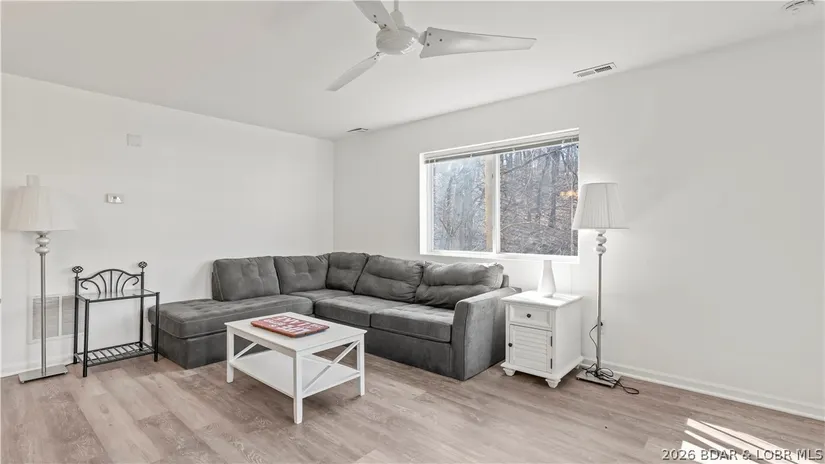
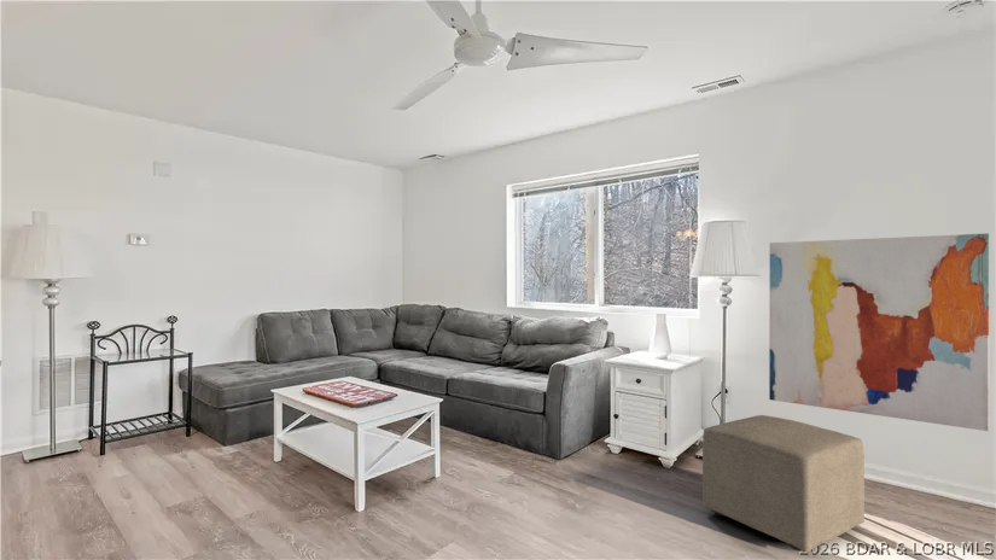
+ ottoman (780, 474)
+ wall art (867, 326)
